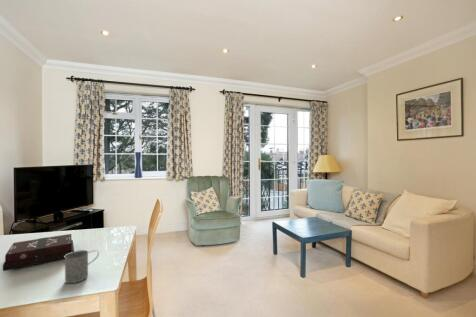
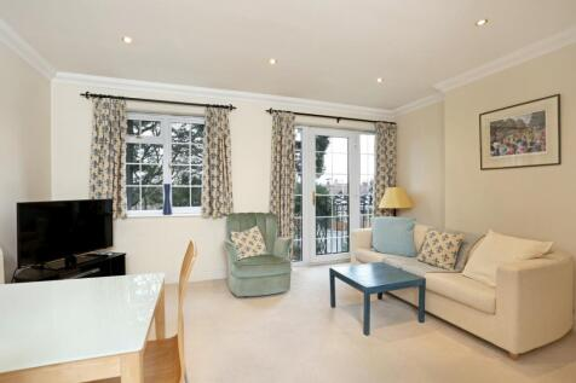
- hardback book (42, 249)
- mug (82, 264)
